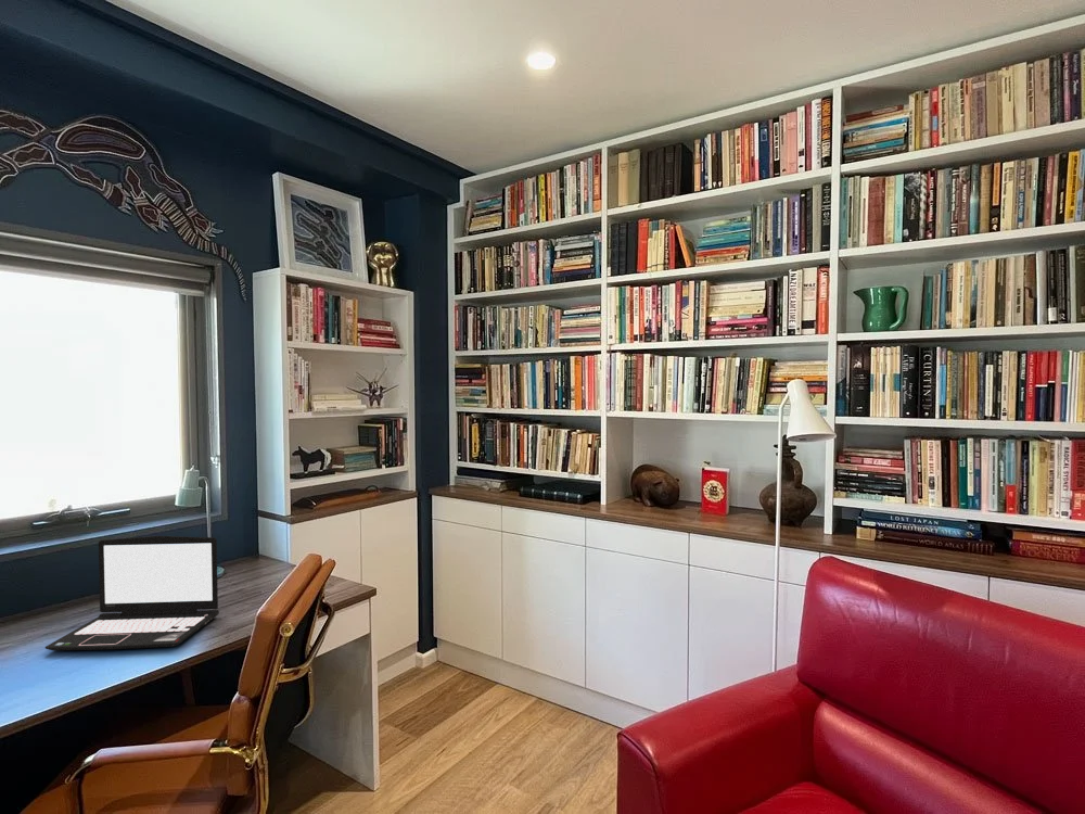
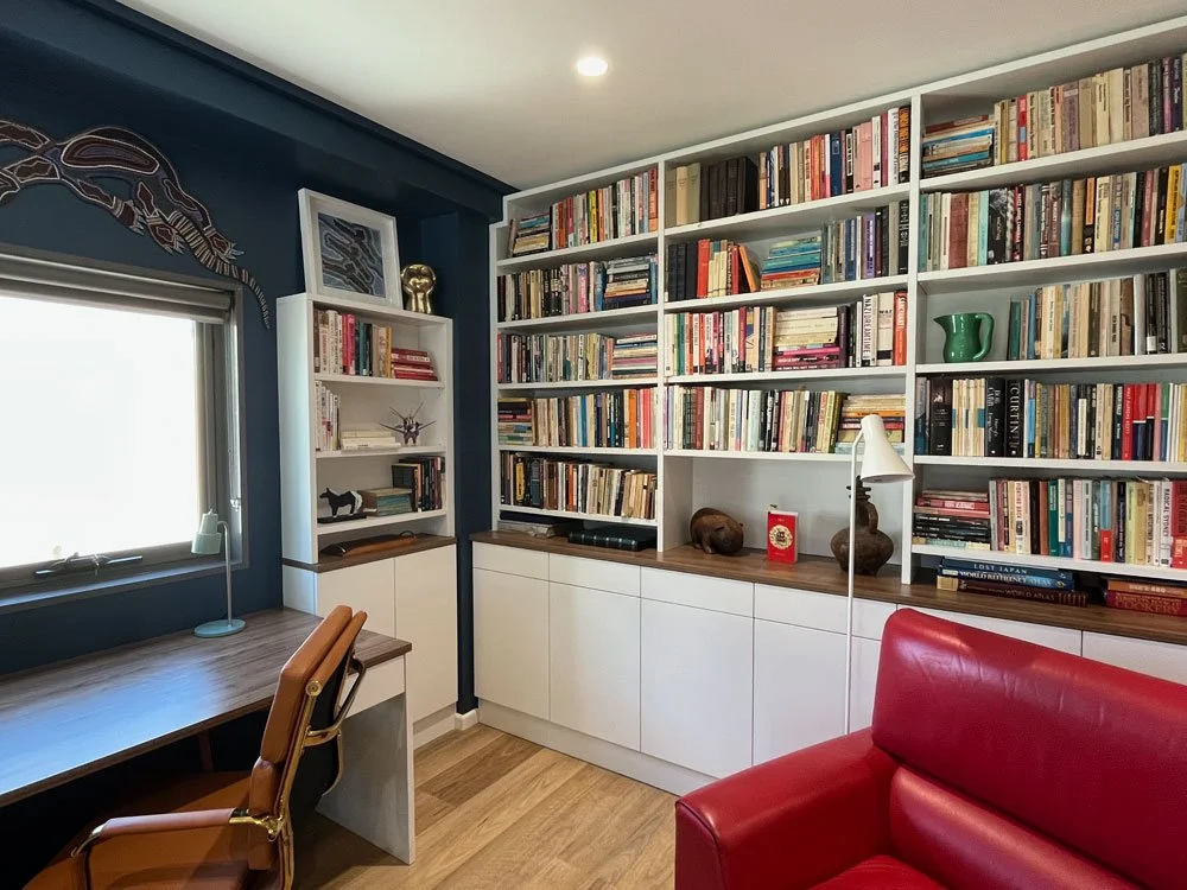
- laptop (136, 589)
